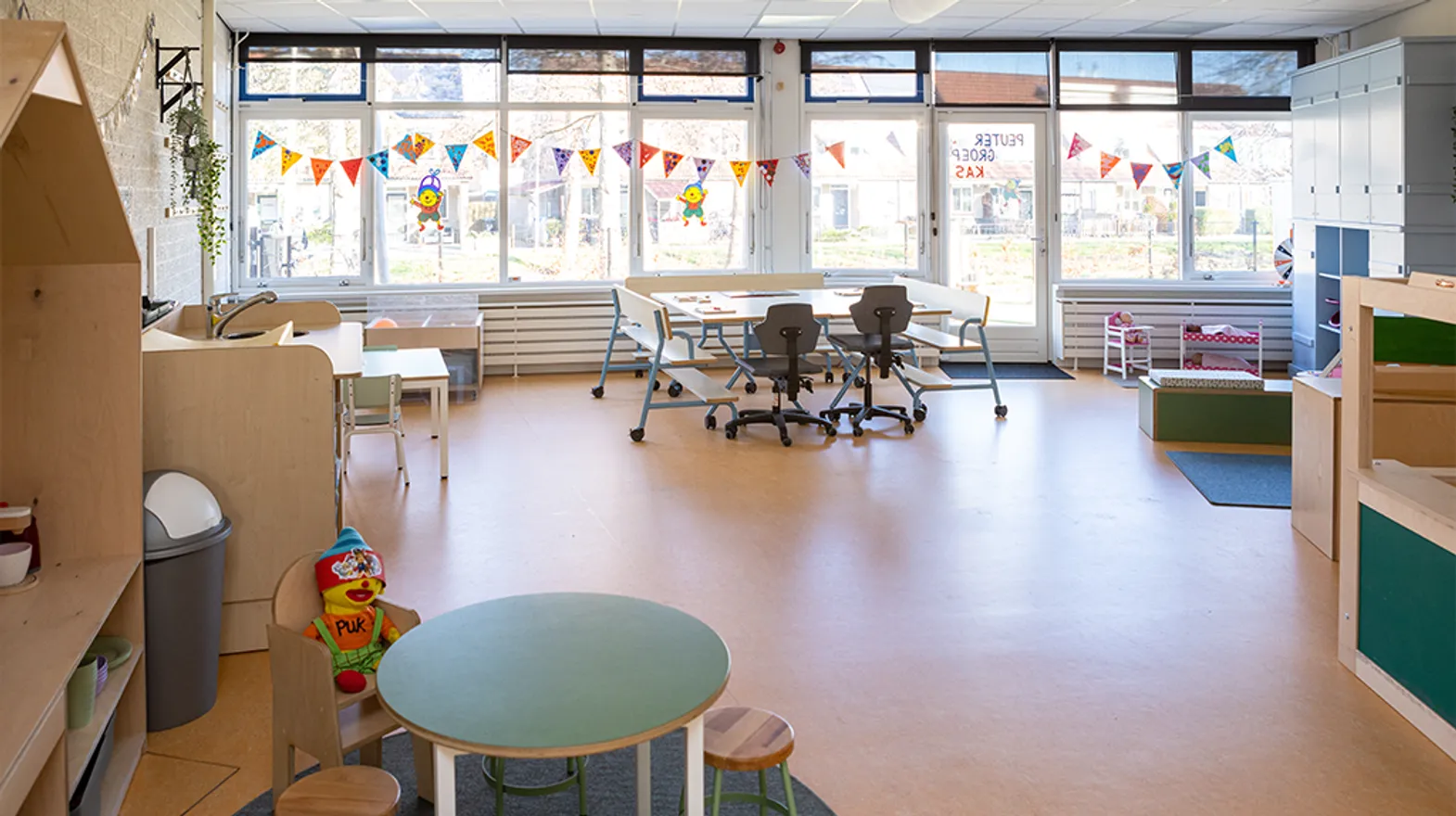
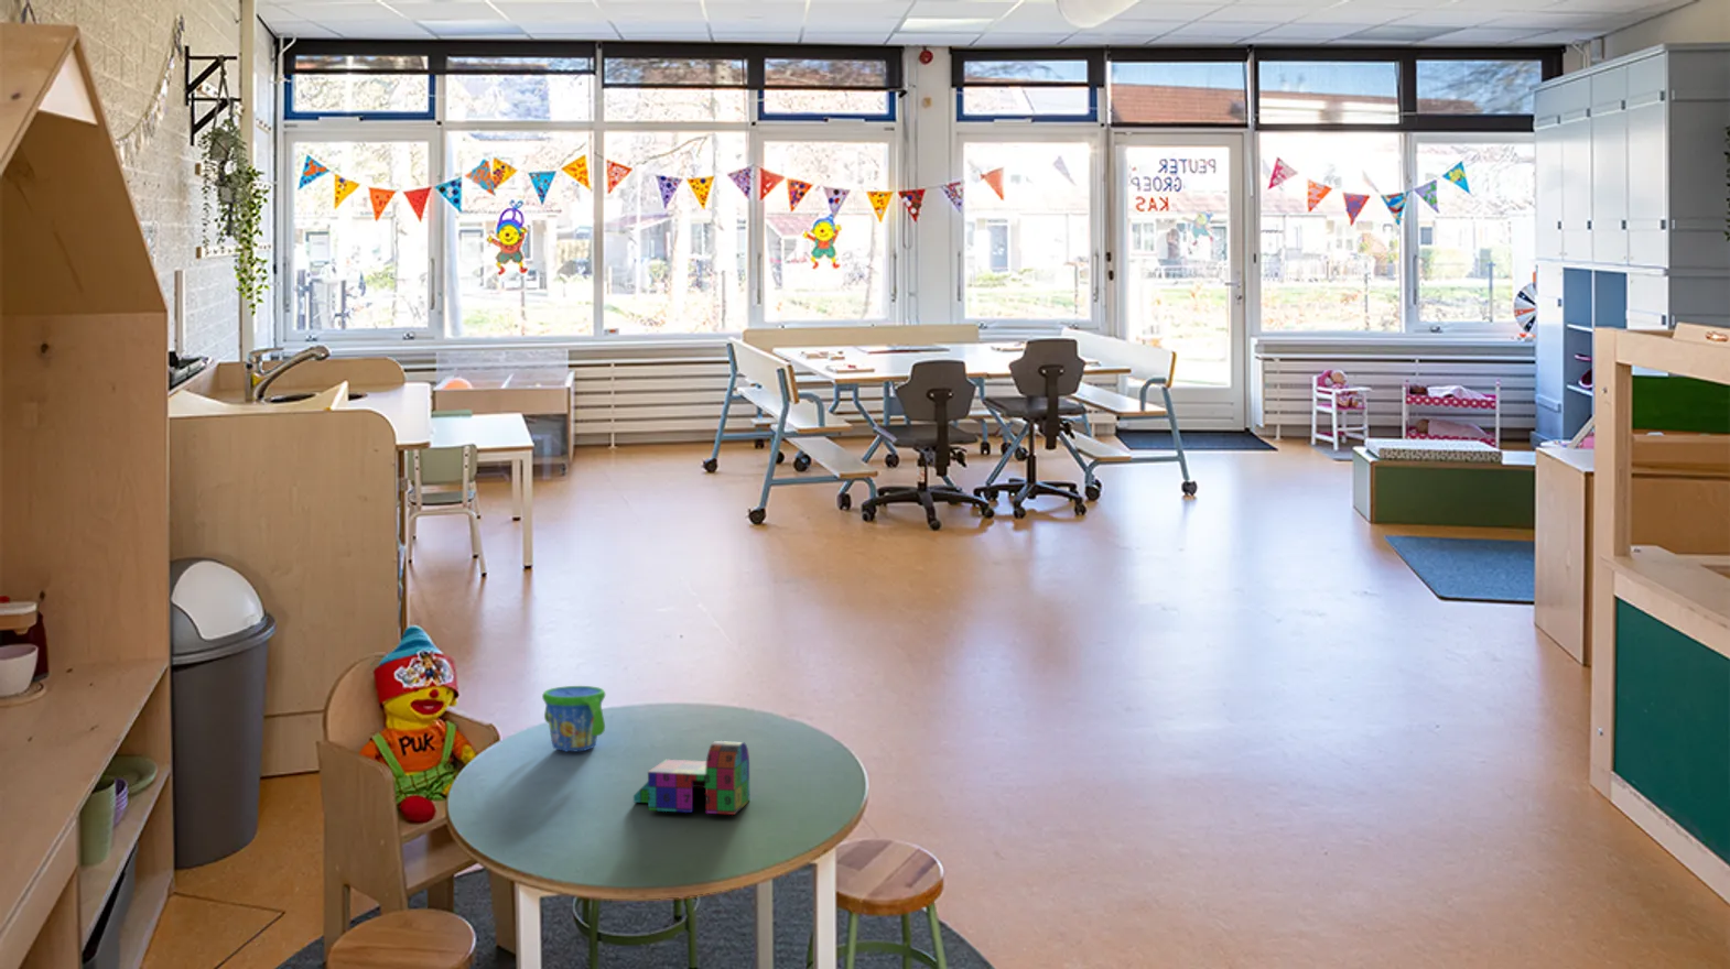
+ snack cup (574, 720)
+ toy block set (690, 770)
